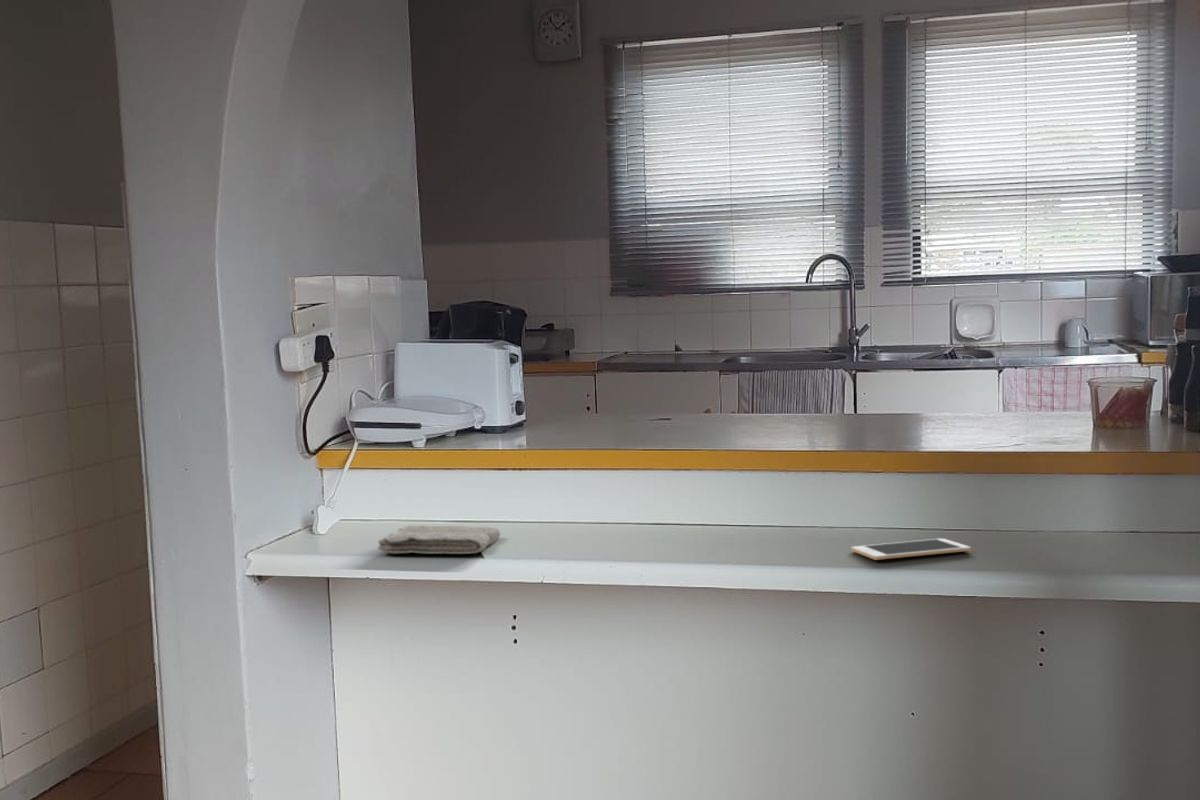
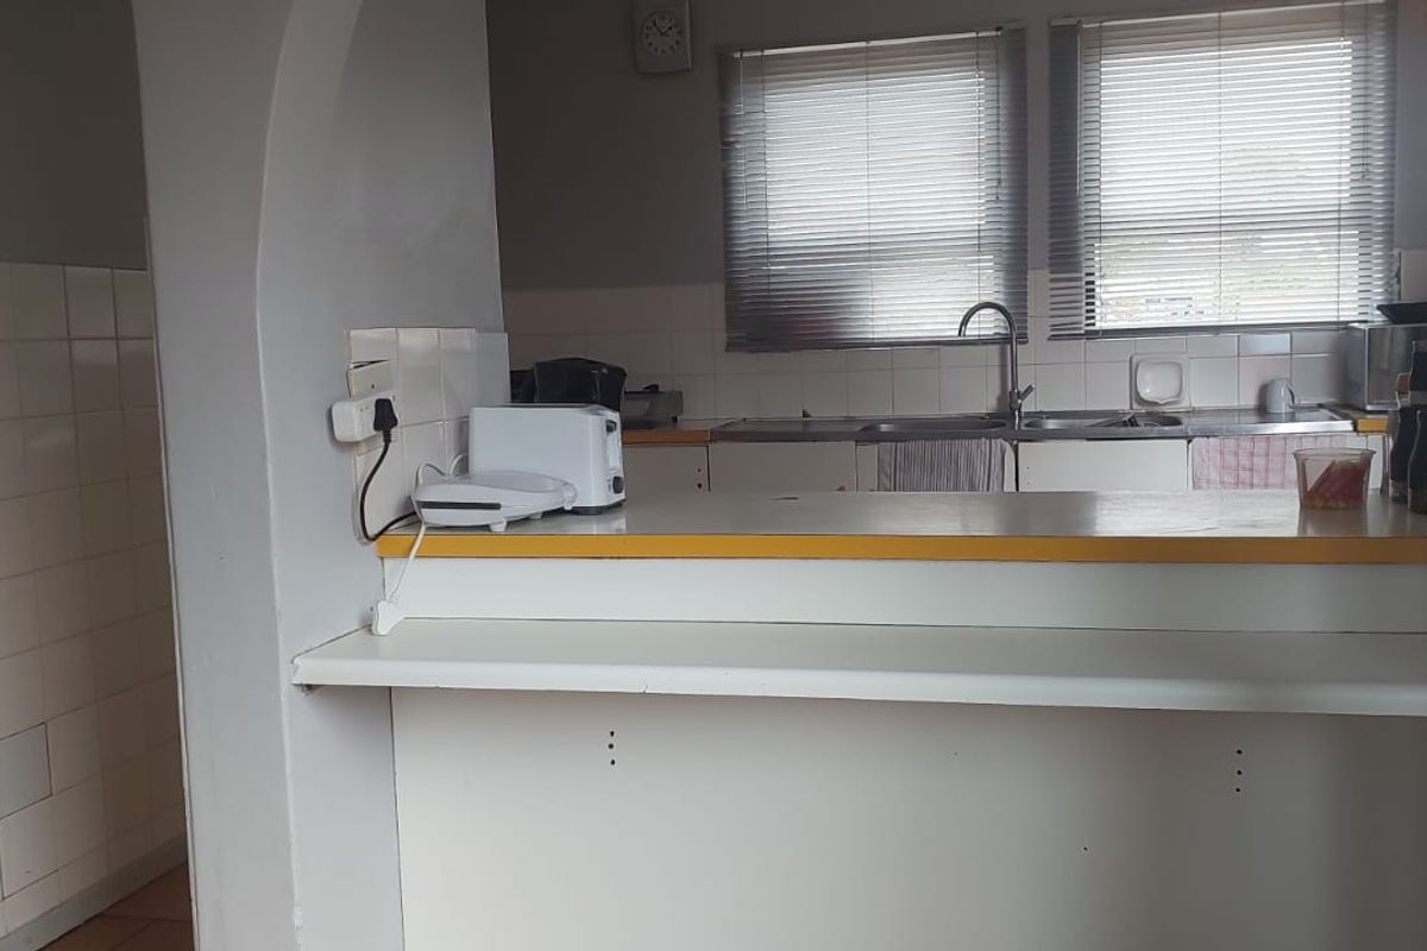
- washcloth (440, 538)
- cell phone (910, 548)
